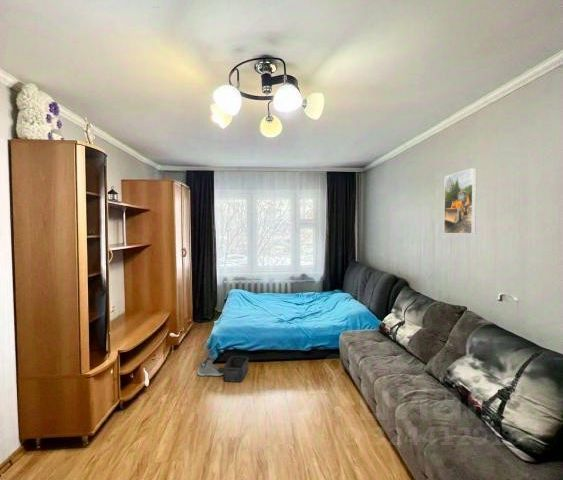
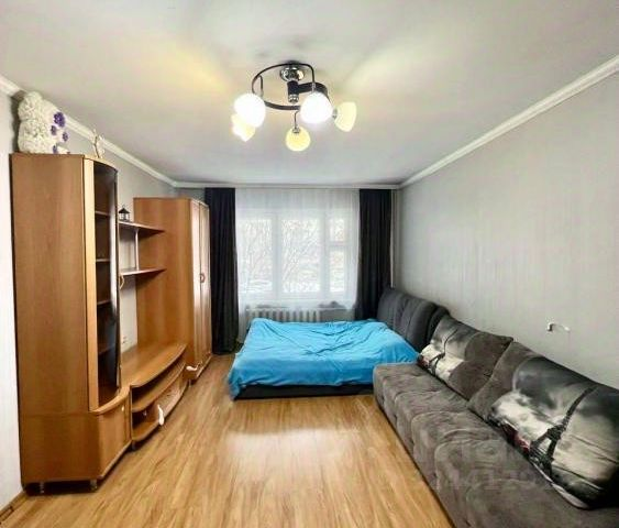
- sneaker (212, 366)
- storage bin (236, 368)
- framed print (459, 203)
